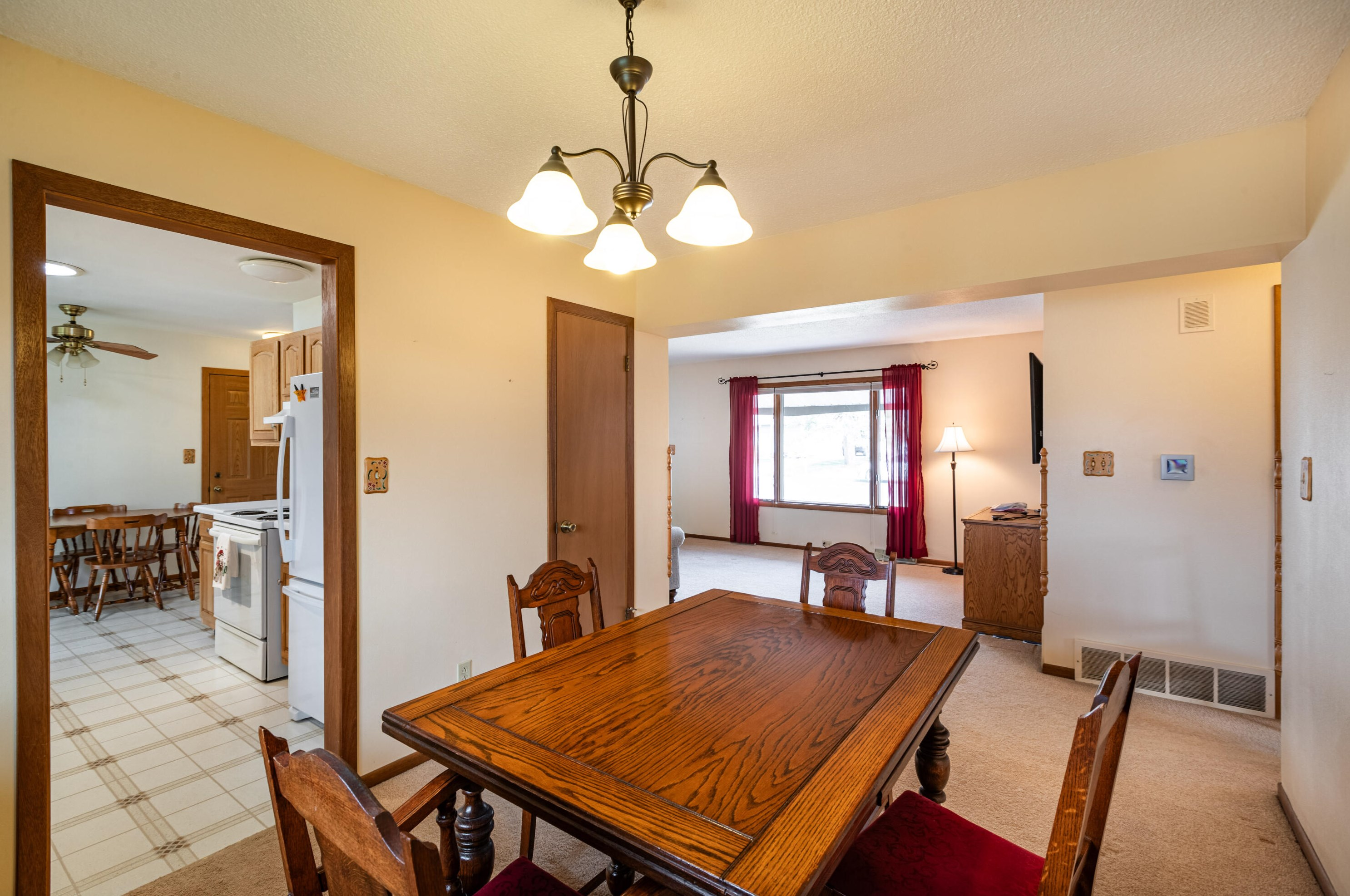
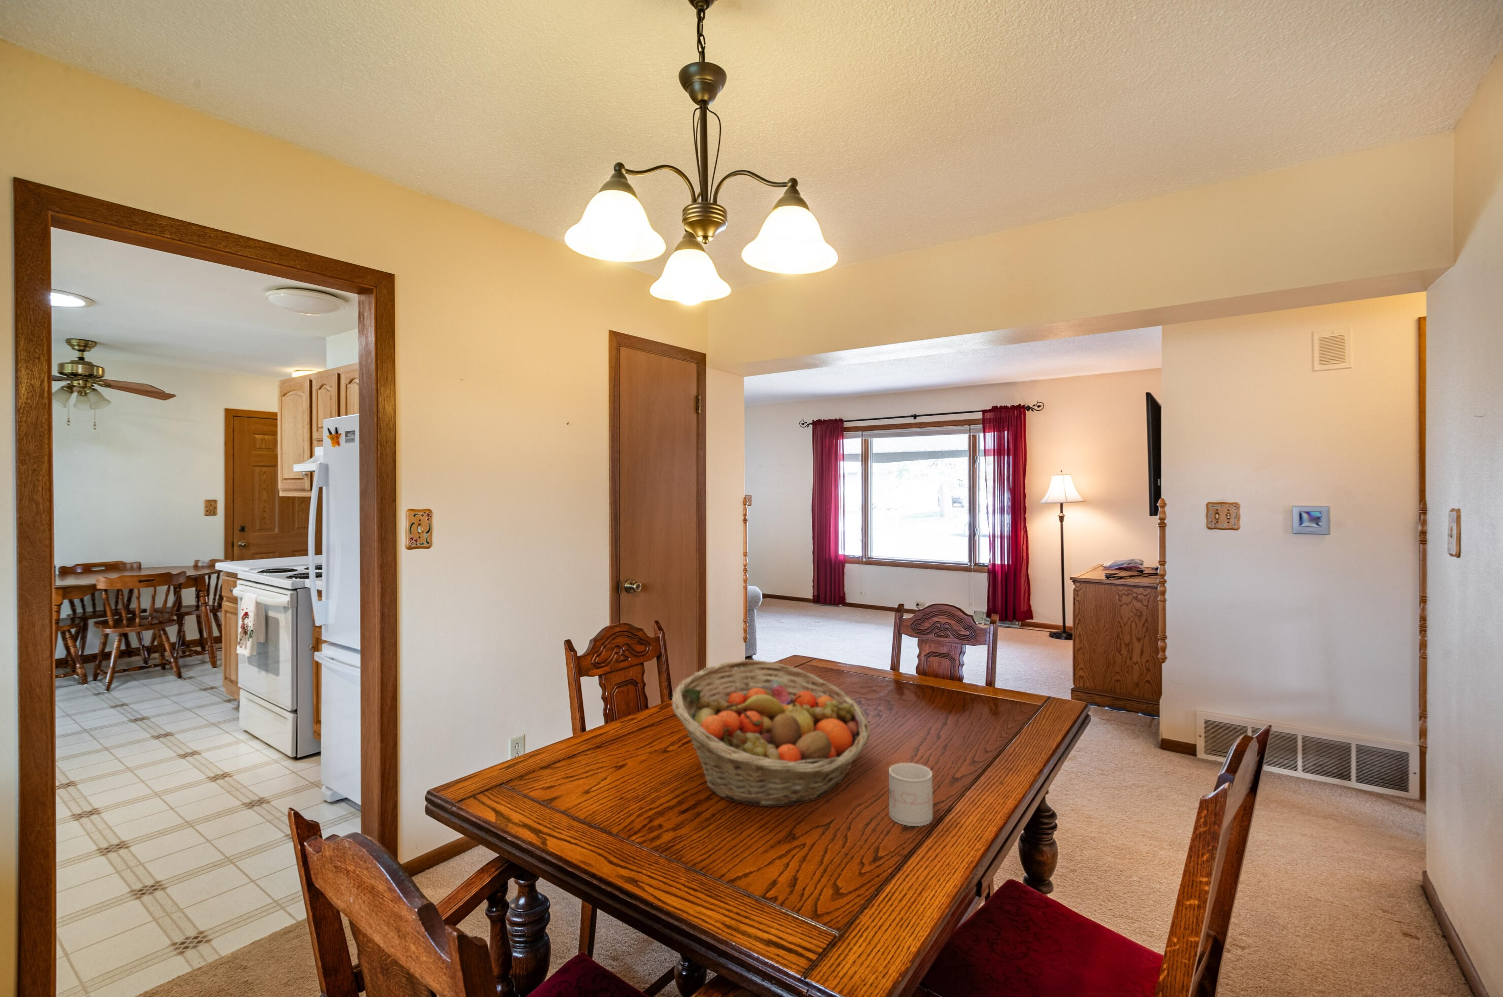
+ fruit basket (773, 725)
+ mug (914, 789)
